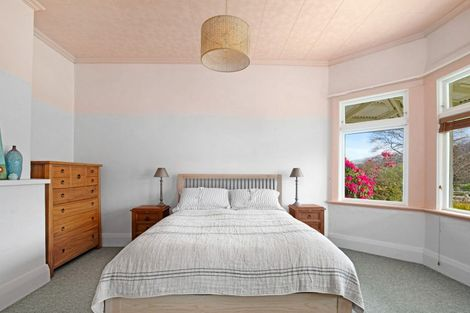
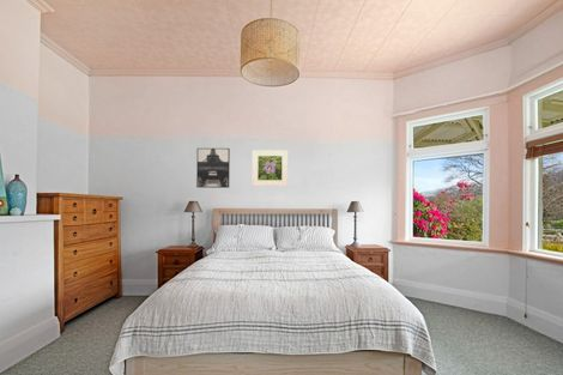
+ wall art (213, 168)
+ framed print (270, 168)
